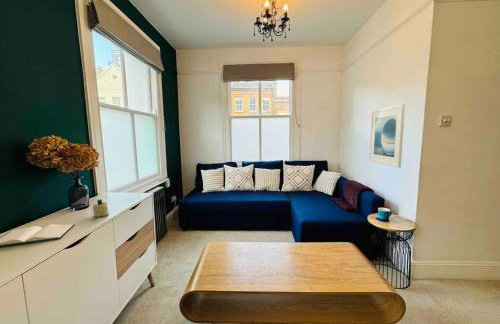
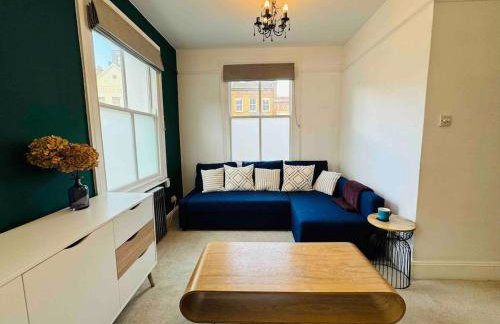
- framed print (384, 136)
- candle (100, 207)
- hardback book (34, 233)
